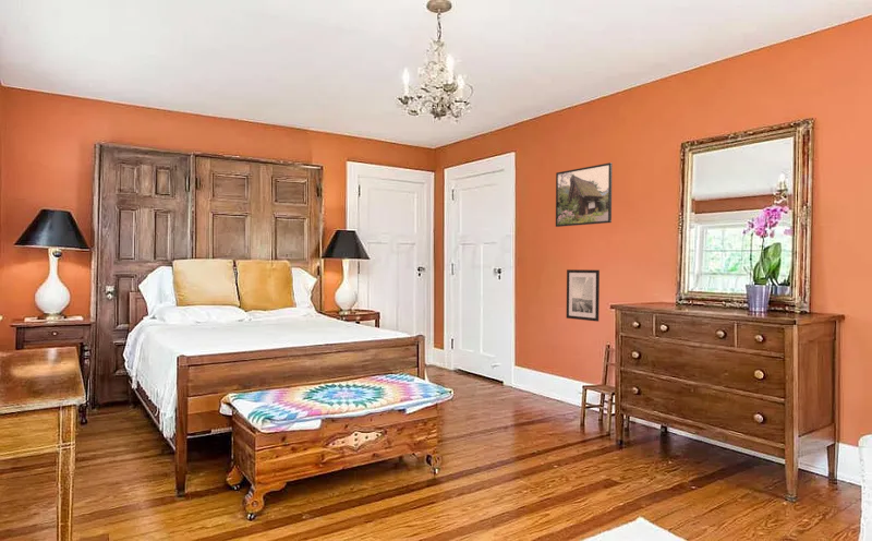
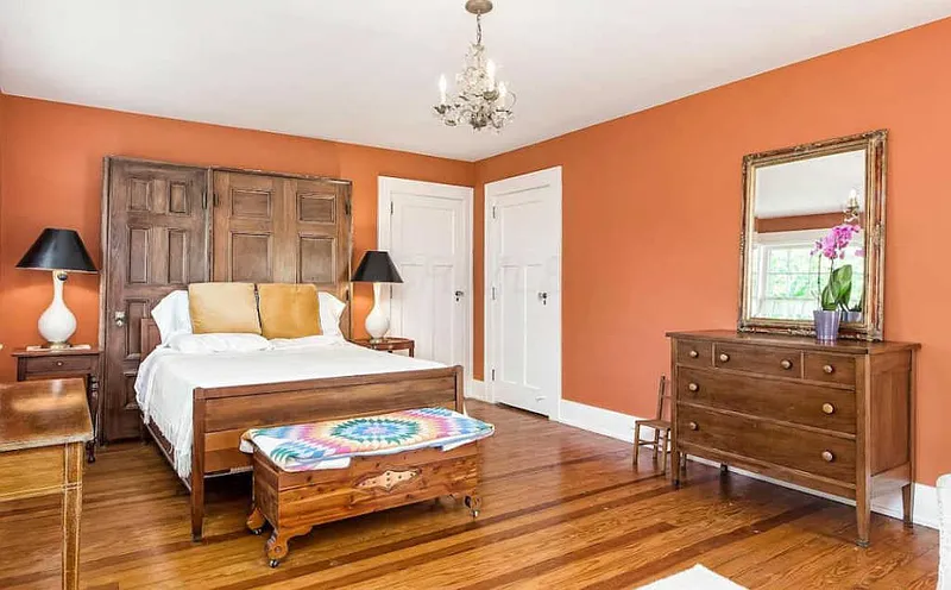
- wall art (582, 294)
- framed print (582, 196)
